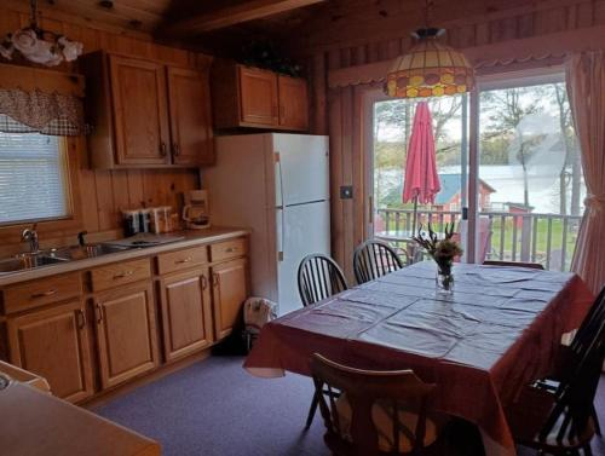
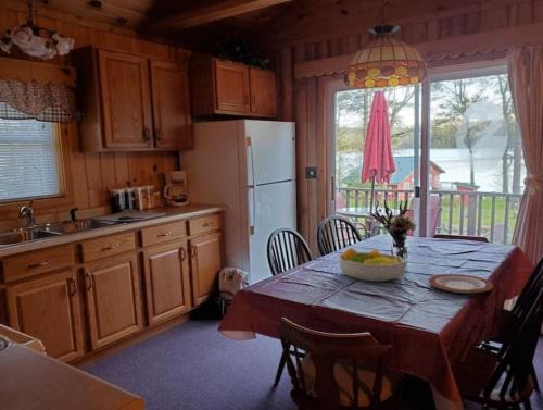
+ fruit bowl (370, 262)
+ plate (459, 284)
